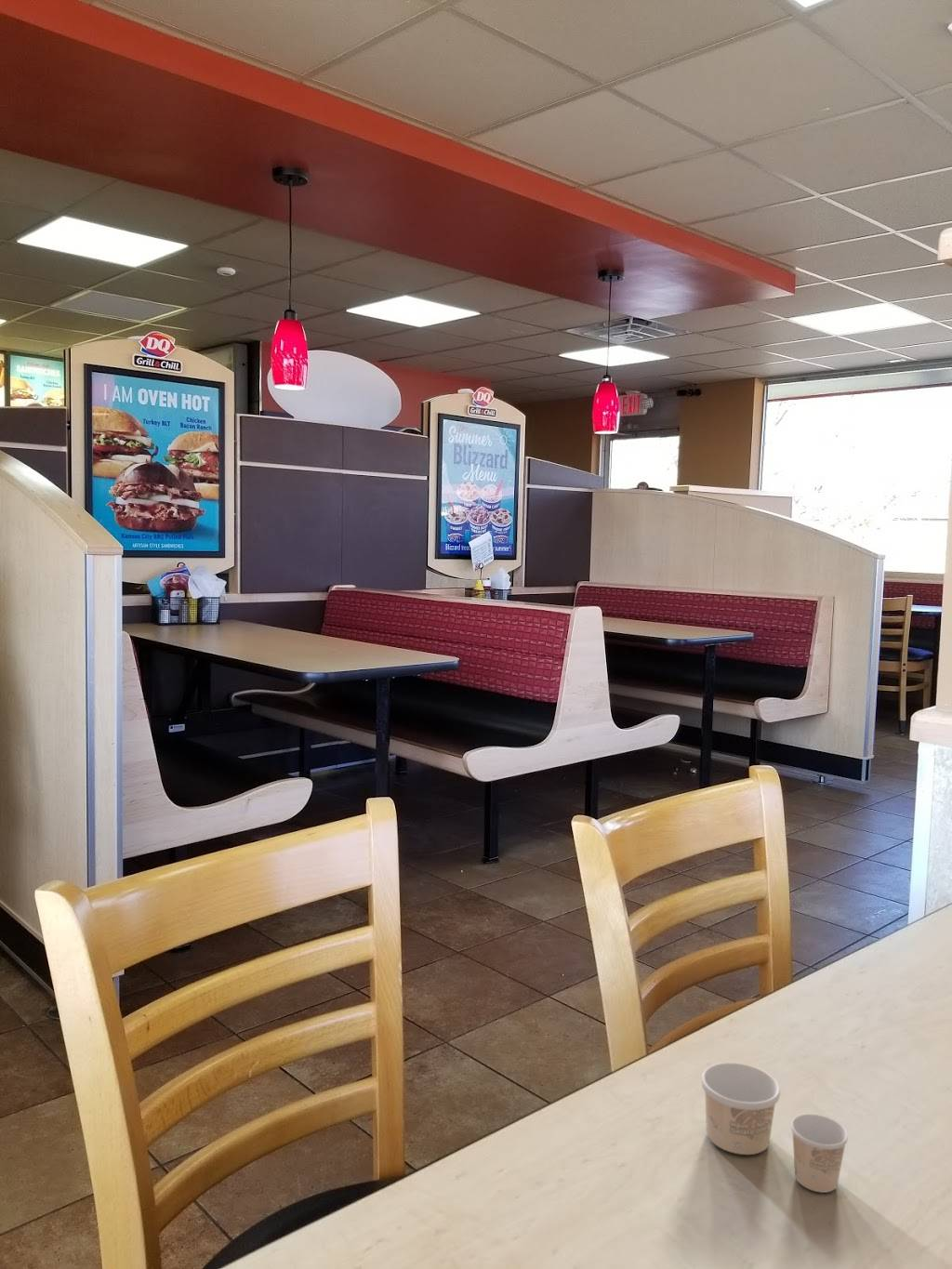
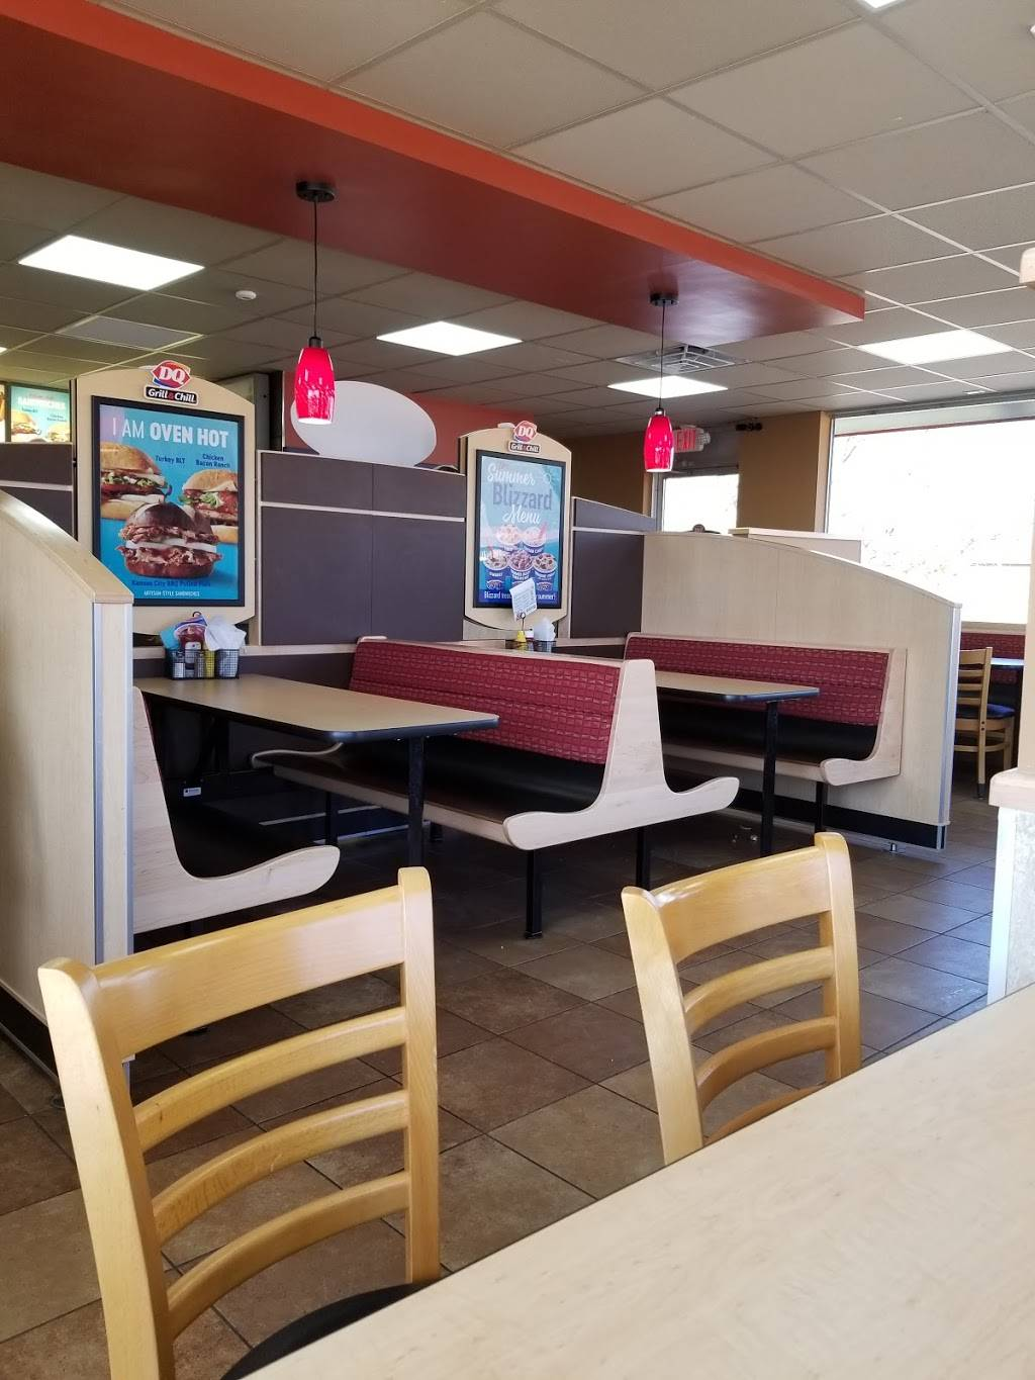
- paper cup (771, 1126)
